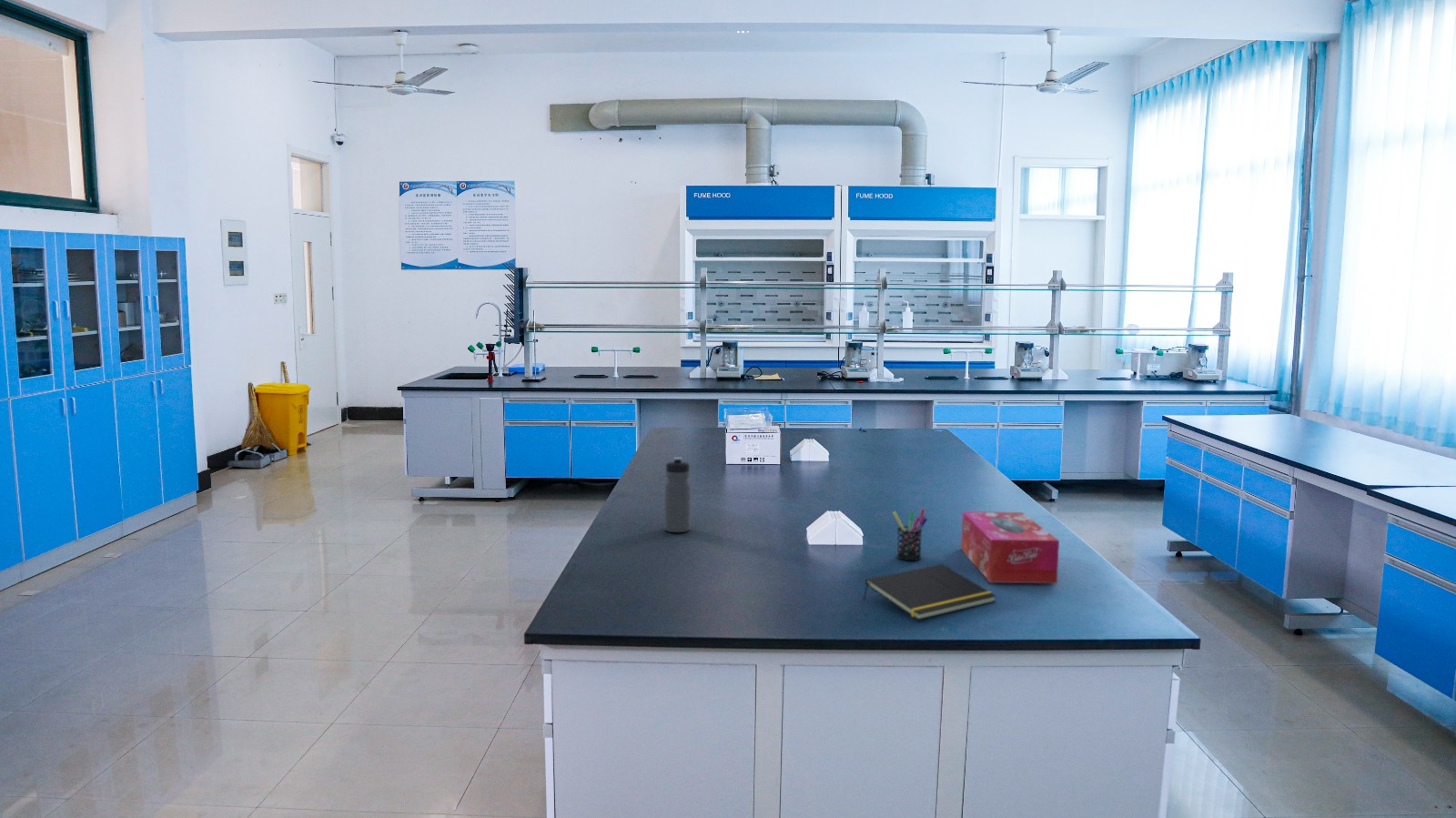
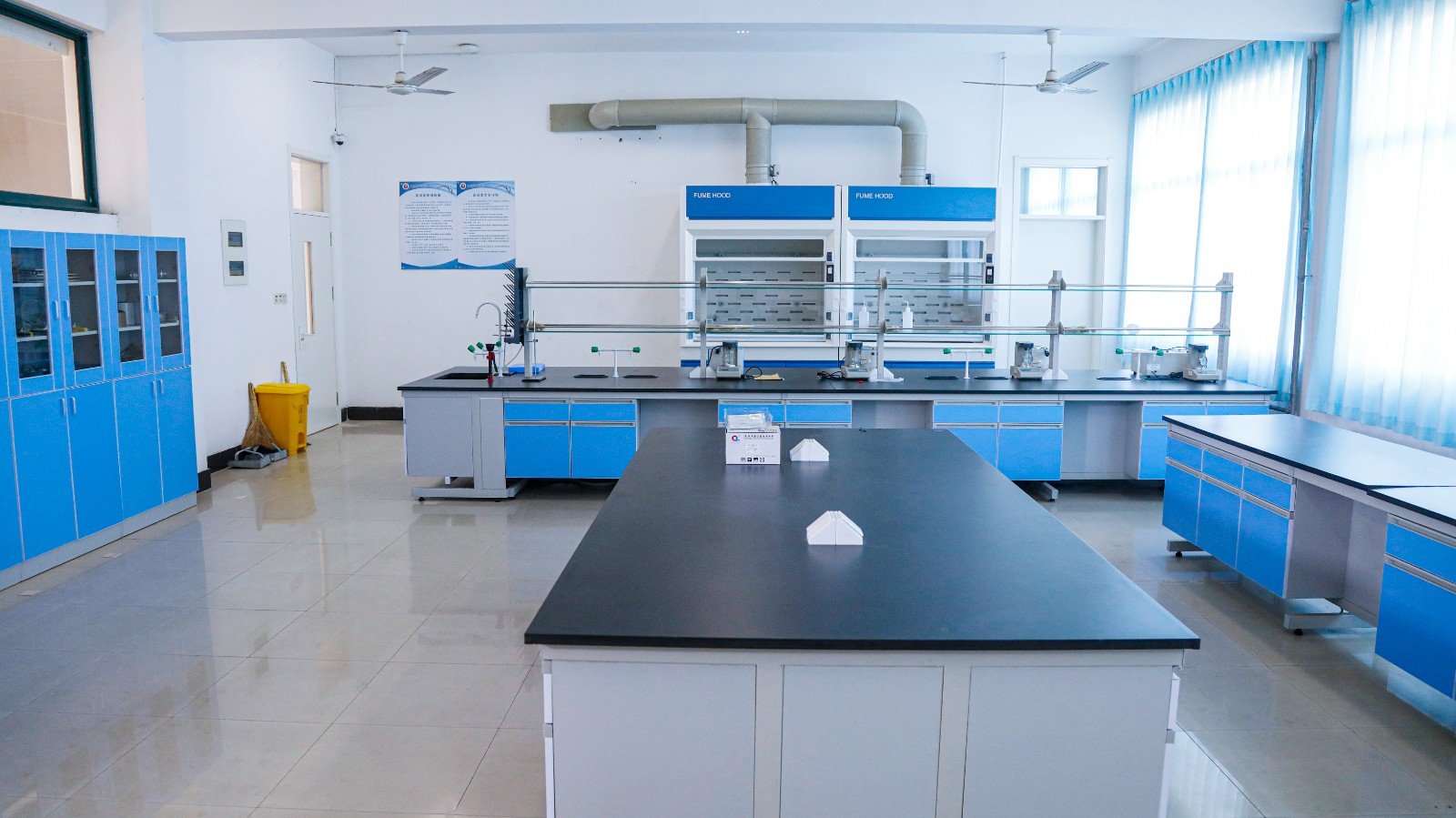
- pen holder (911, 531)
- notepad (930, 590)
- tissue box (1006, 545)
- water bottle (677, 493)
